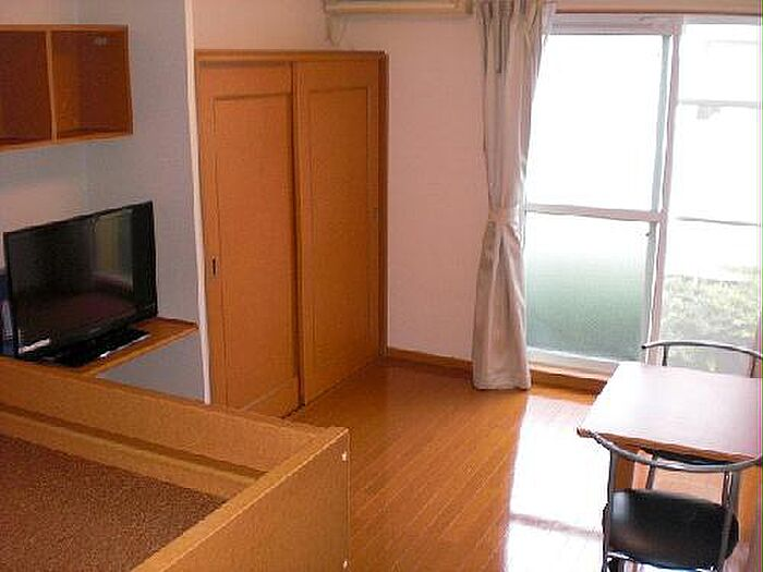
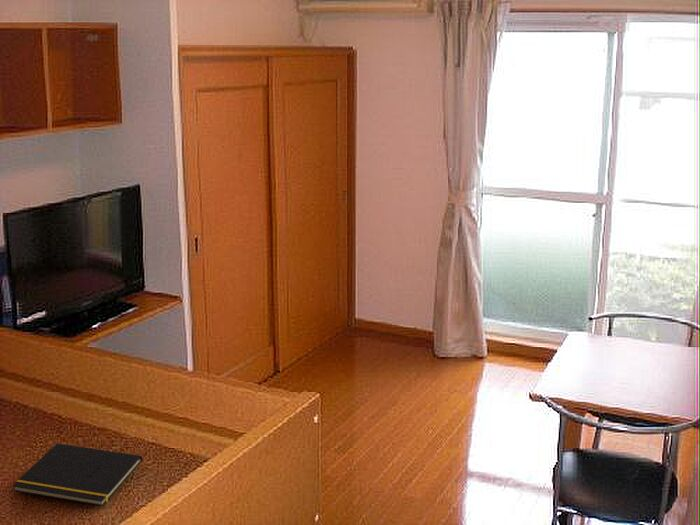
+ notepad (78, 472)
